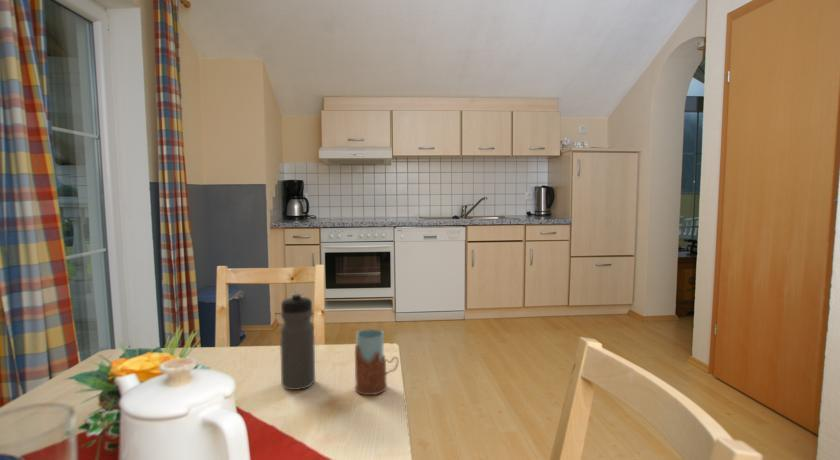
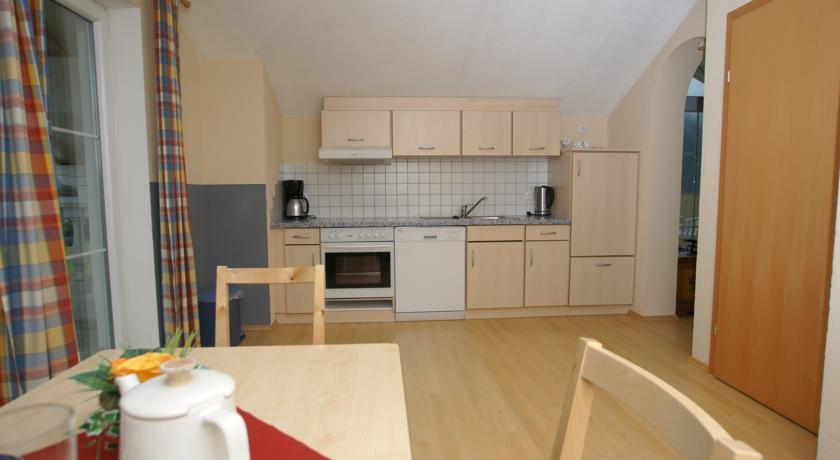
- water bottle (297, 338)
- drinking glass (377, 359)
